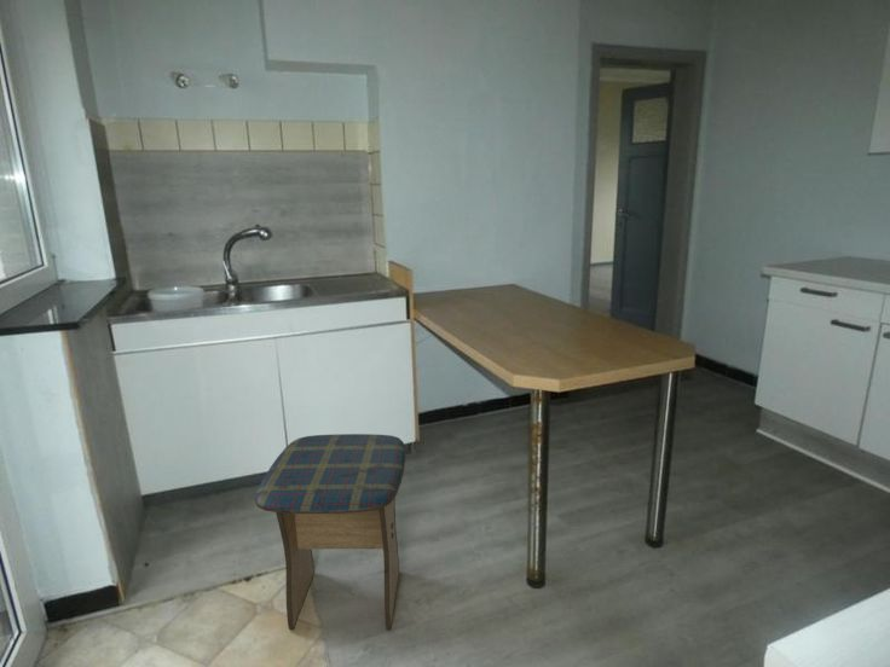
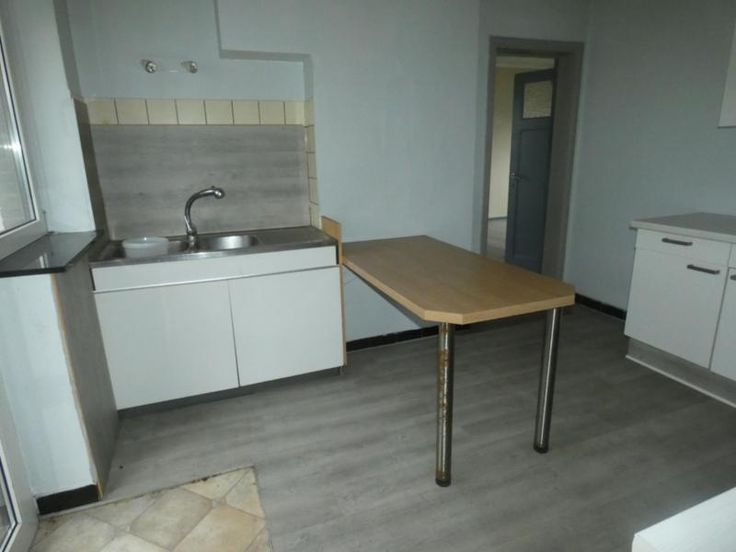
- stool (341, 533)
